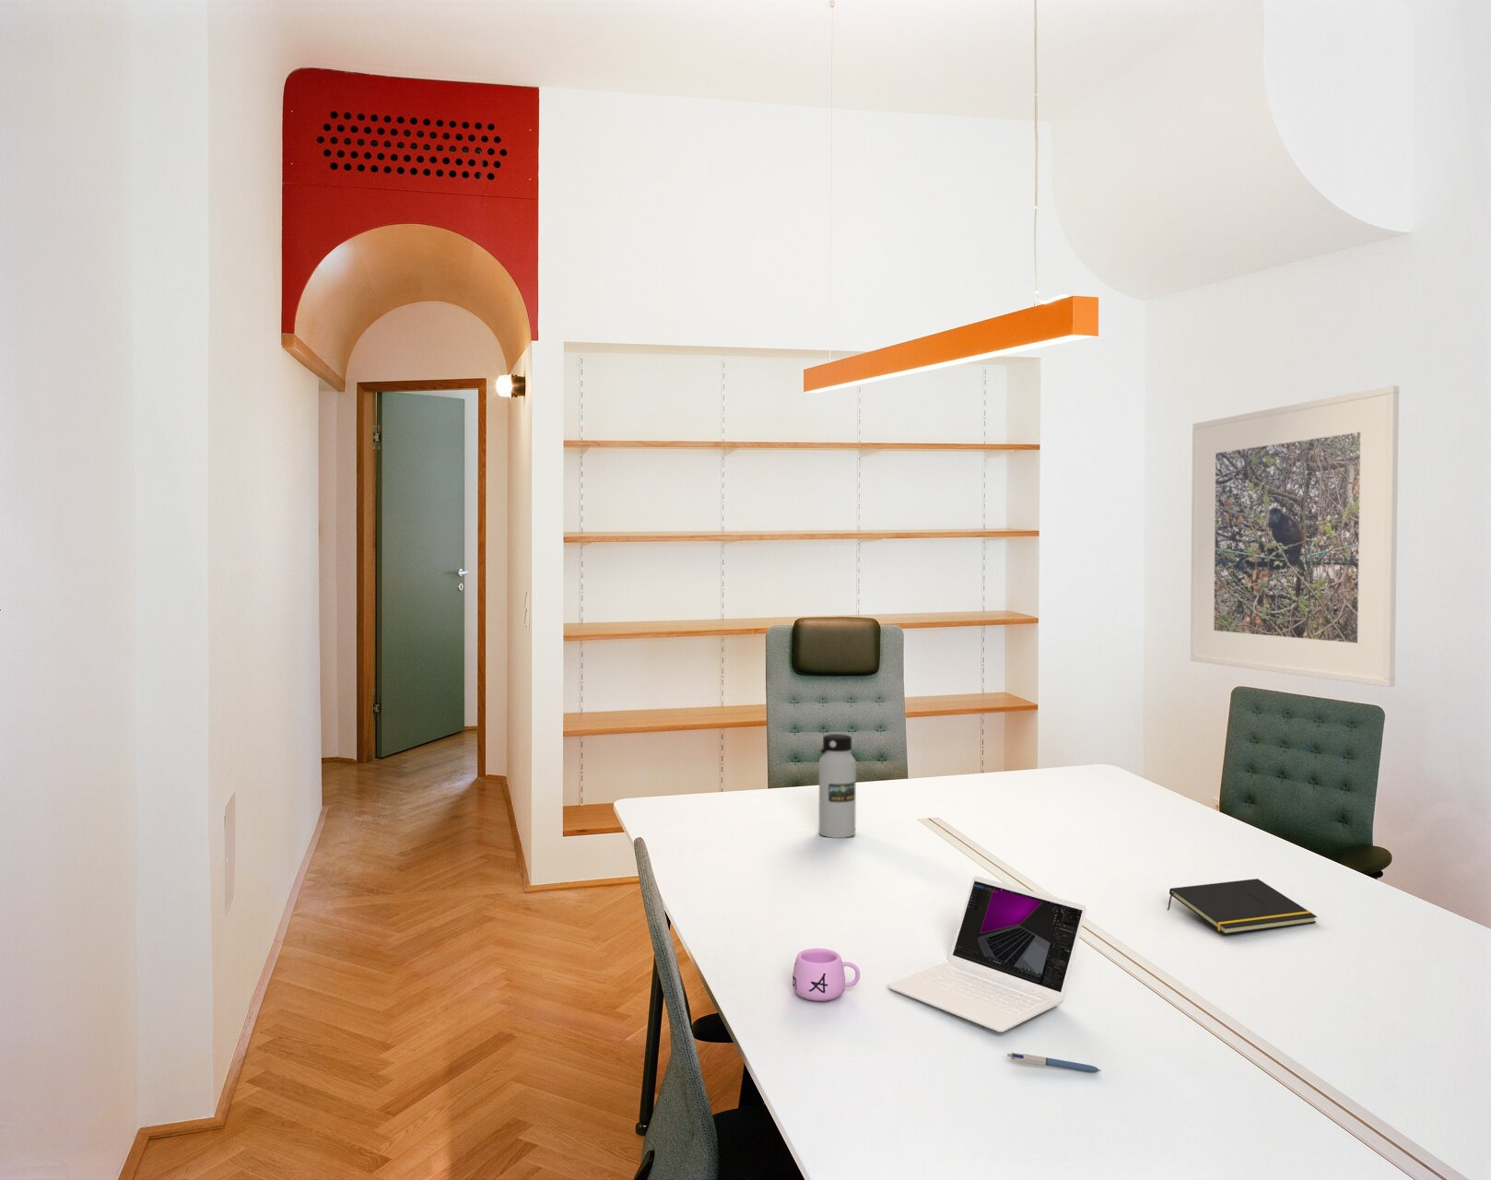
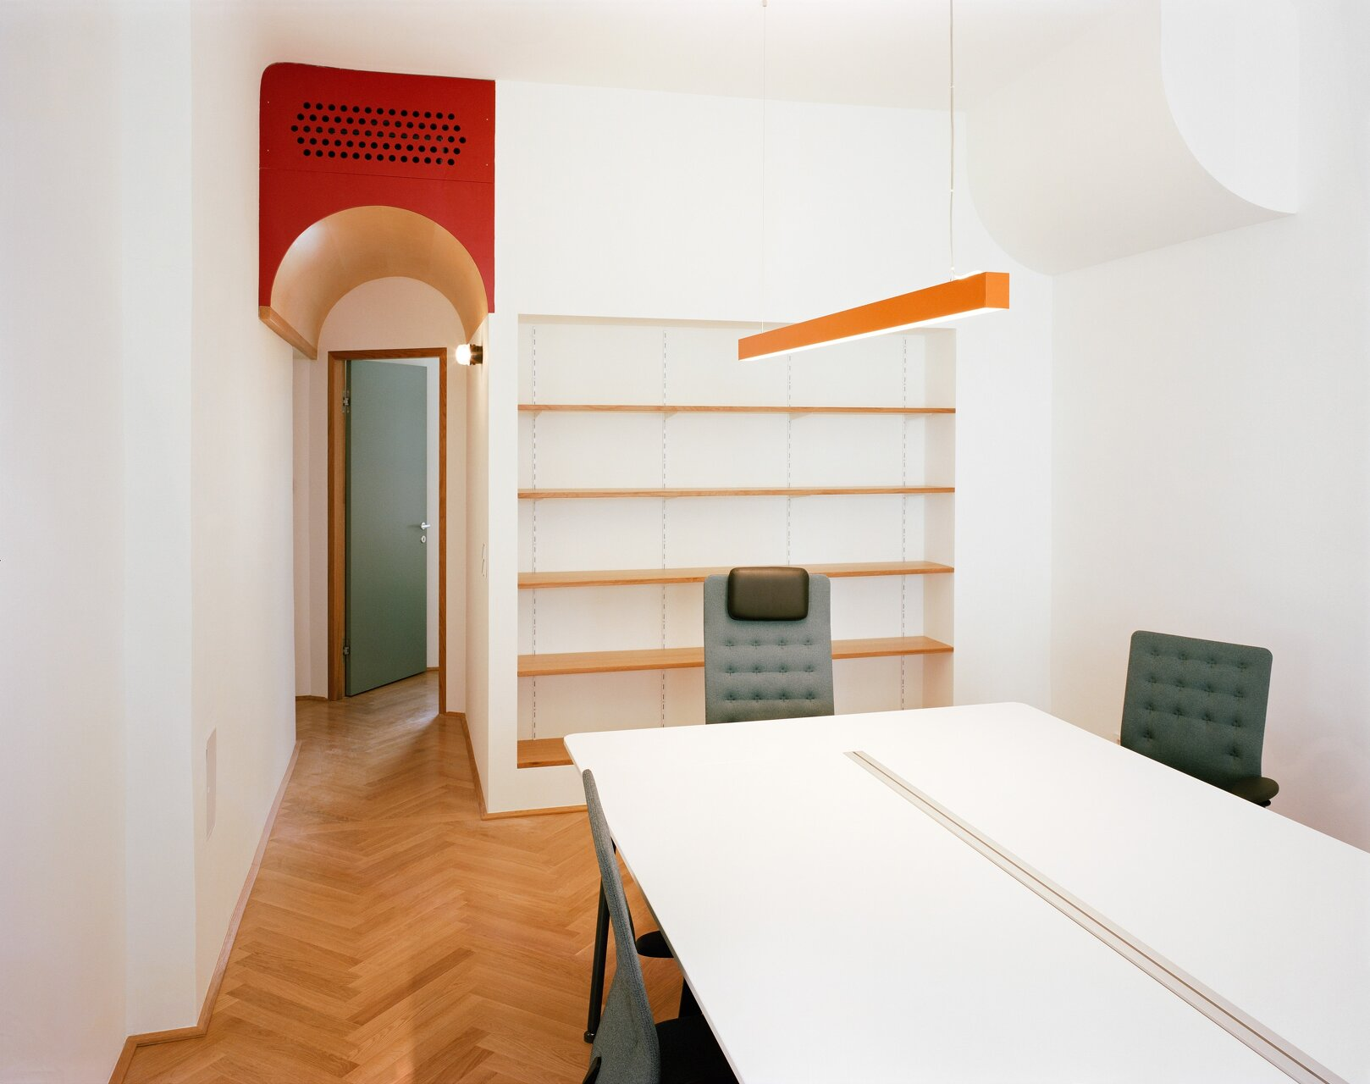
- notepad (1242, 904)
- pen (1053, 1063)
- water bottle (836, 784)
- laptop (986, 942)
- mug (825, 974)
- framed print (1282, 540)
